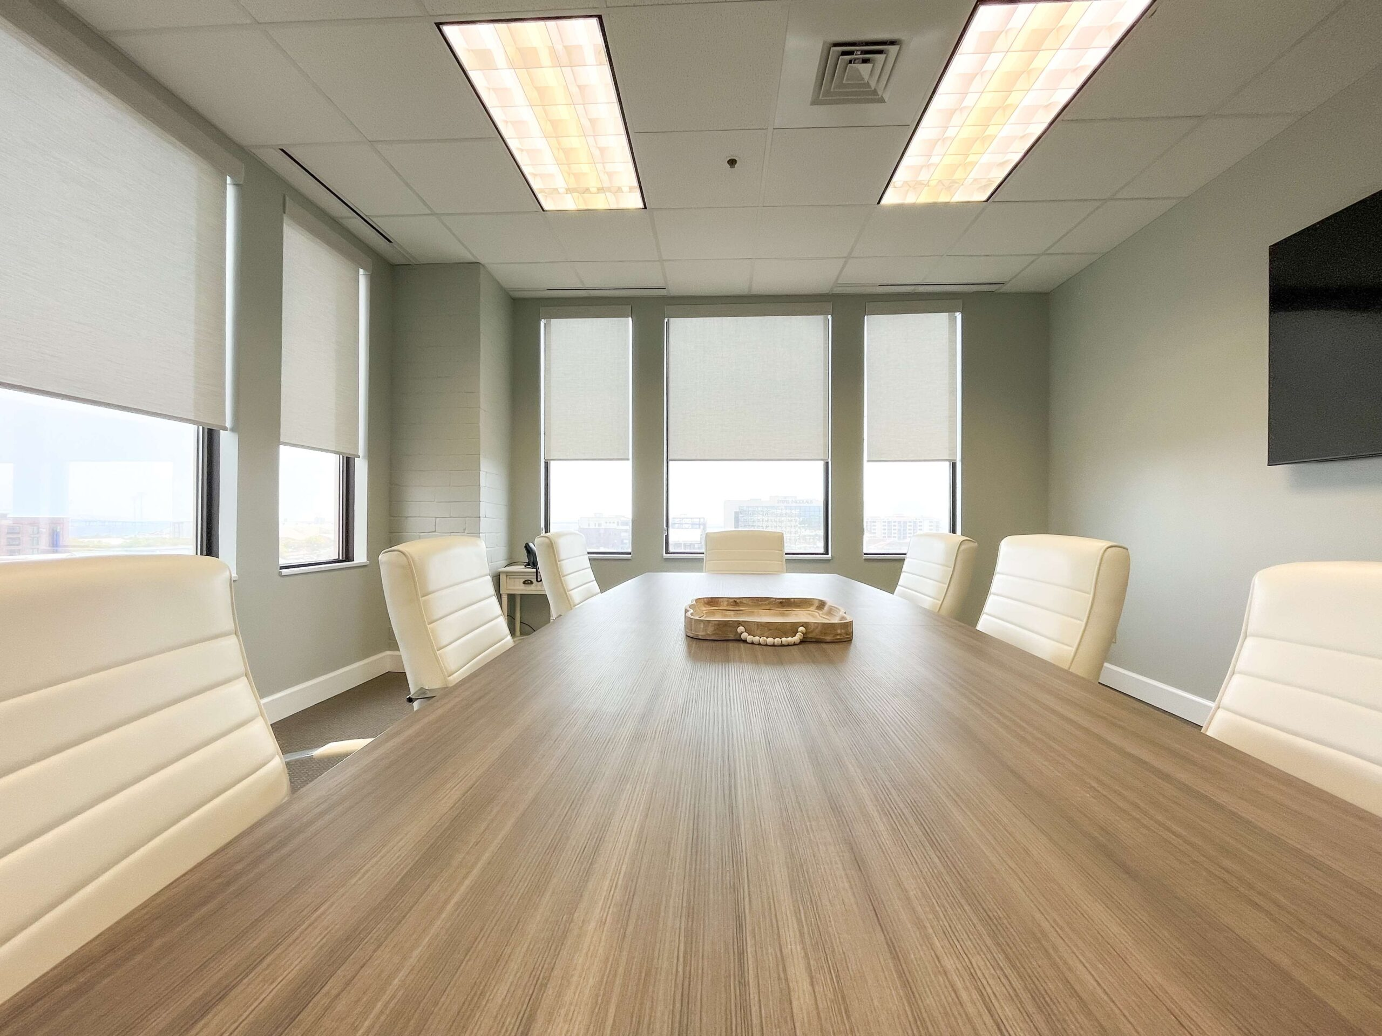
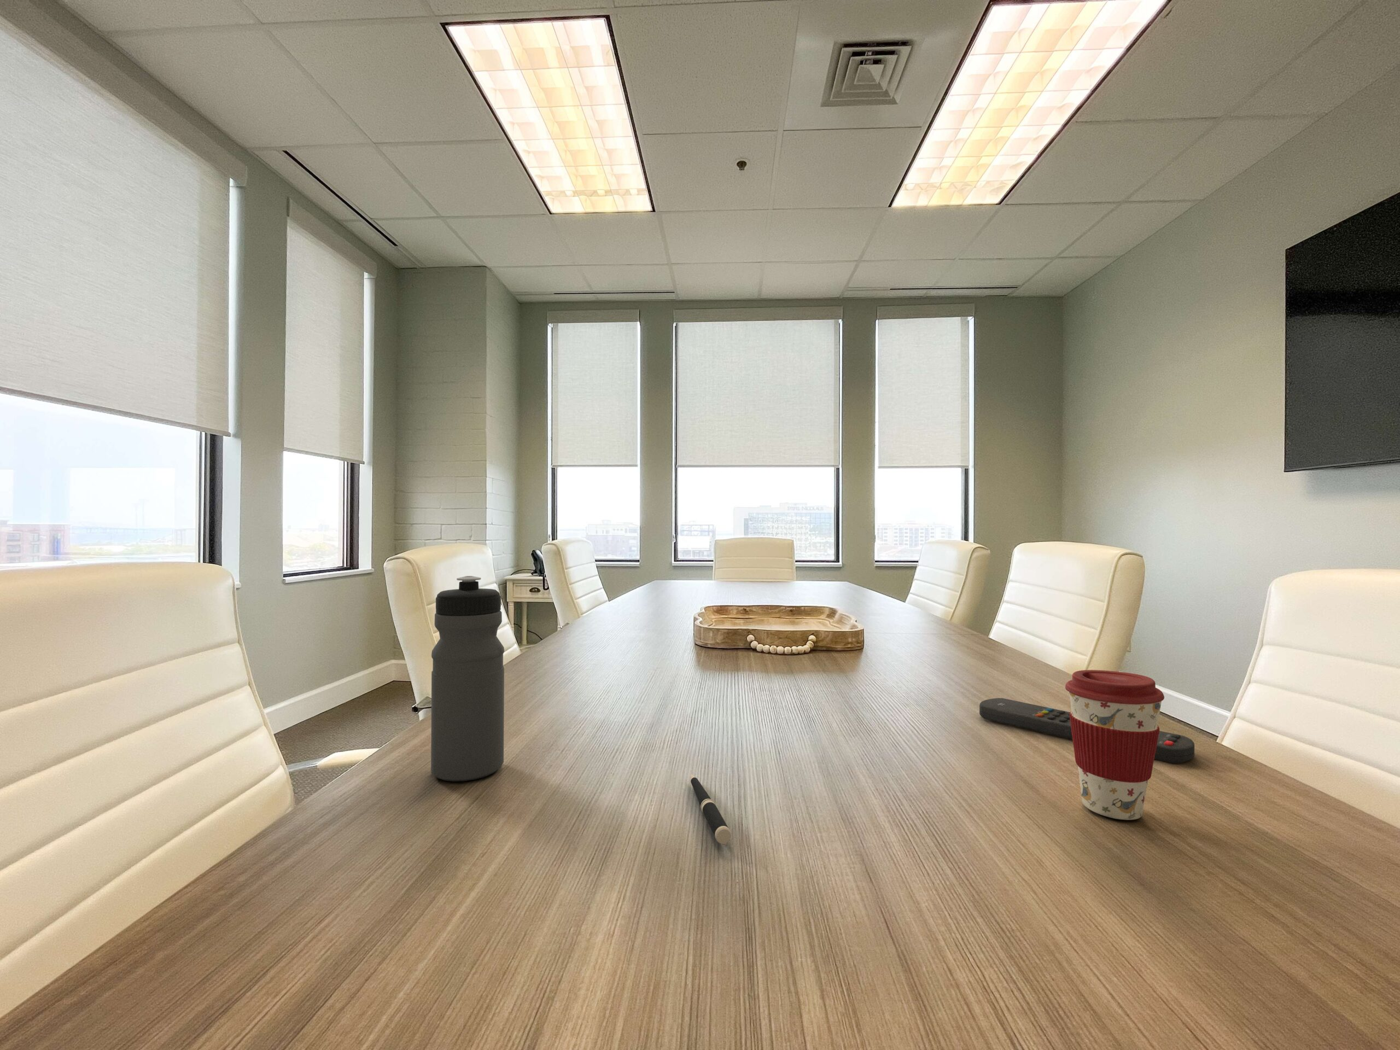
+ water bottle (469, 673)
+ coffee cup (1112, 742)
+ pen (704, 800)
+ remote control (1070, 727)
